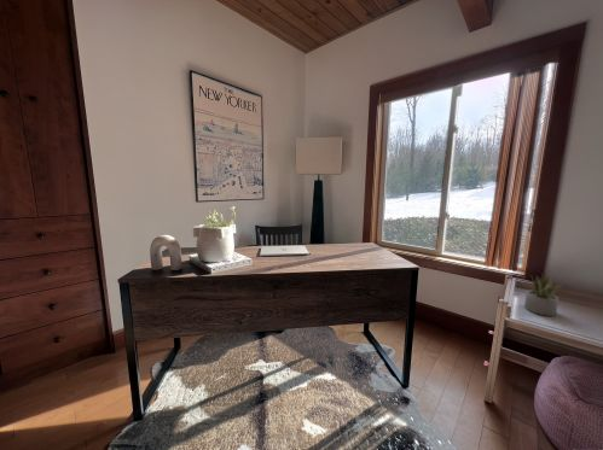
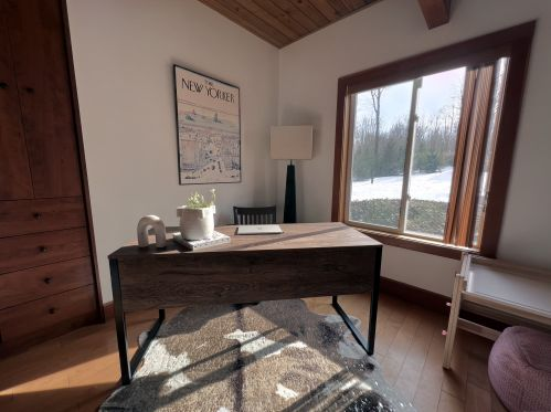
- succulent plant (541, 292)
